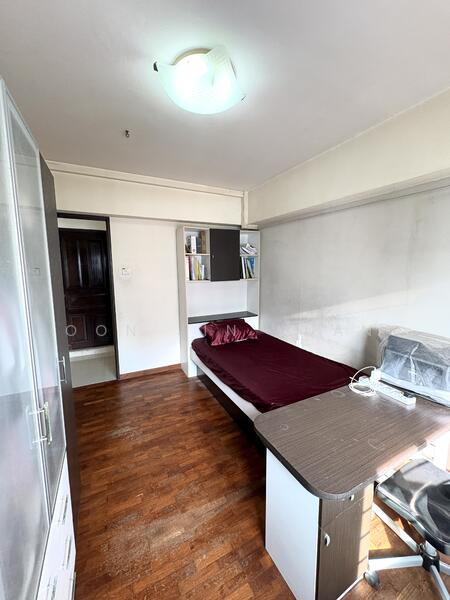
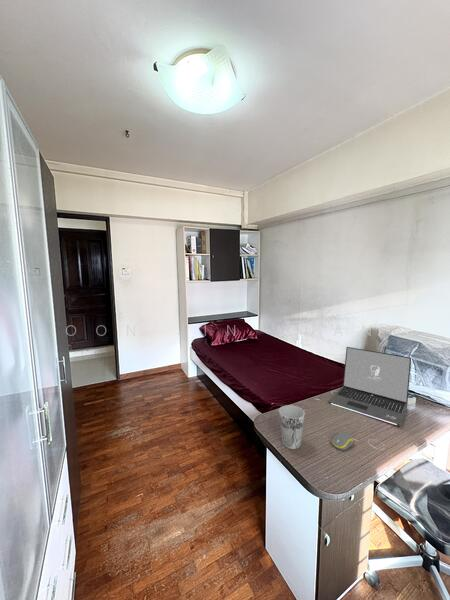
+ cup (291, 427)
+ laptop (369, 380)
+ computer mouse (342, 439)
